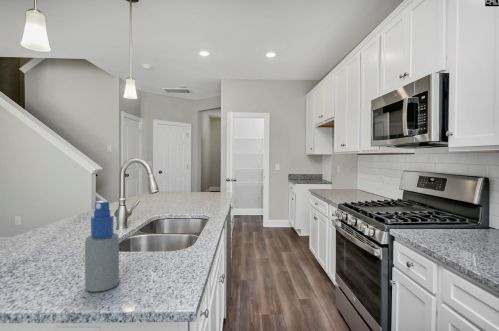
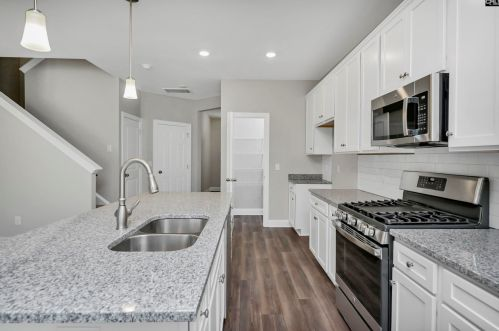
- spray bottle (102, 243)
